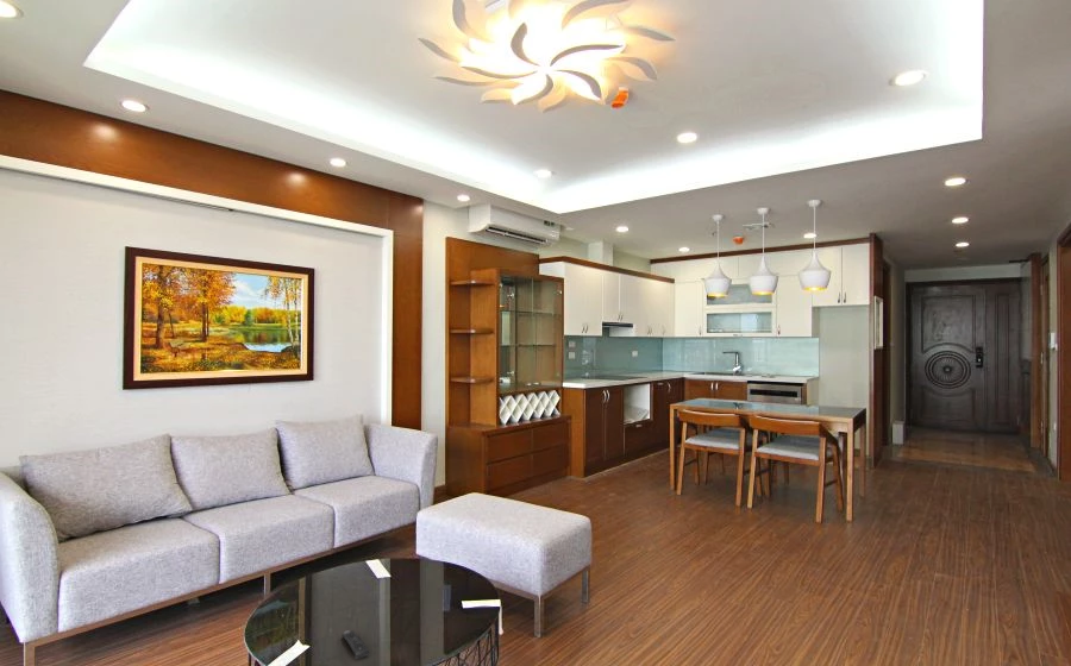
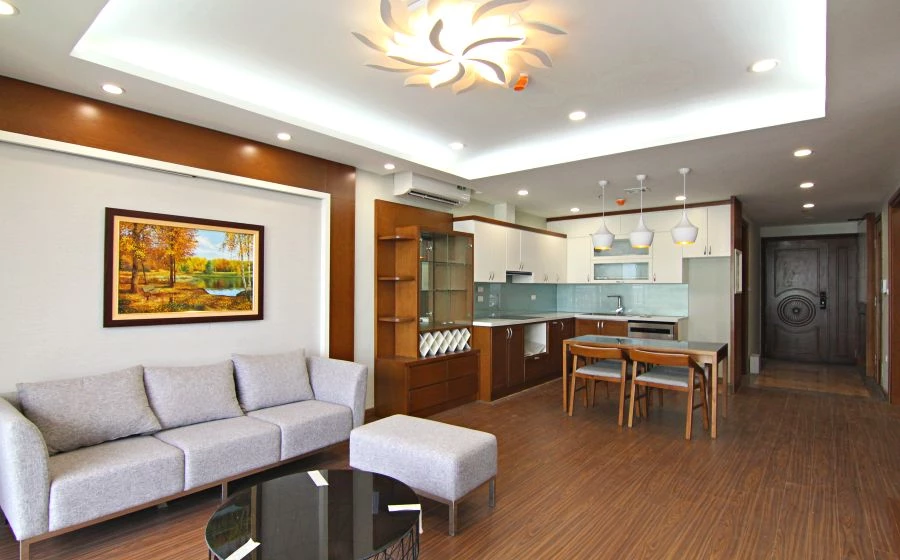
- remote control (353, 642)
